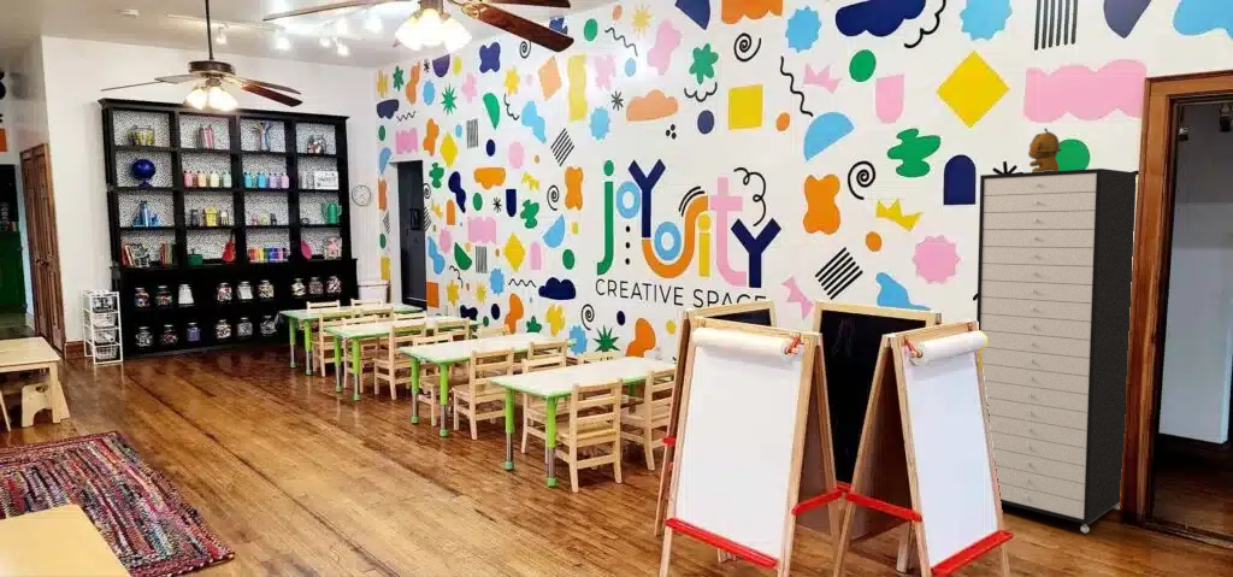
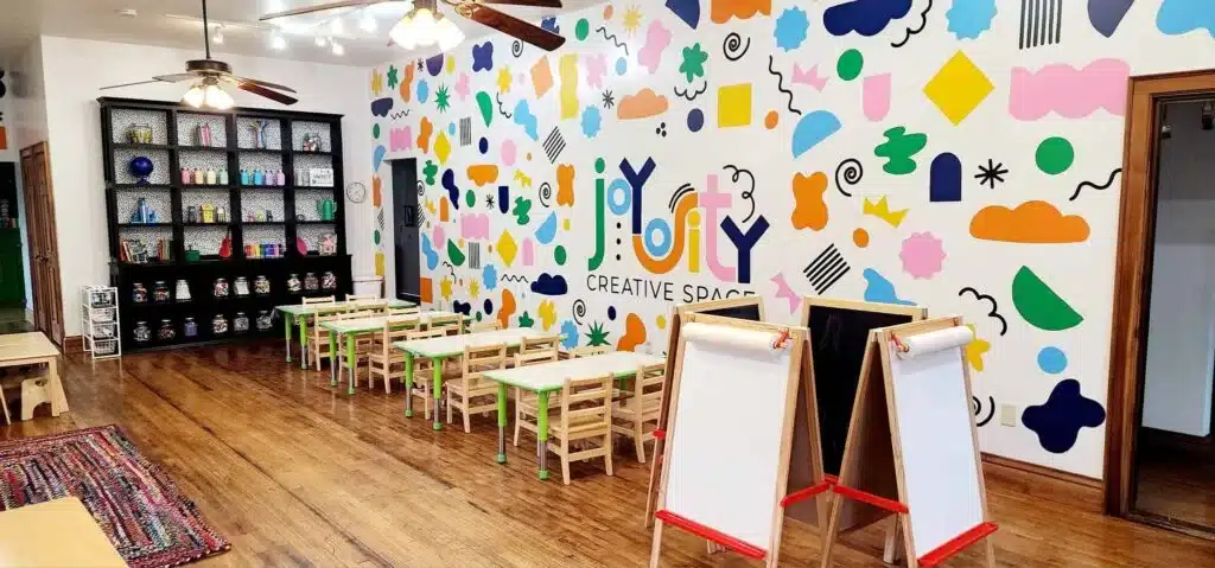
- stuffed bear (1045, 151)
- storage cabinet (1051, 343)
